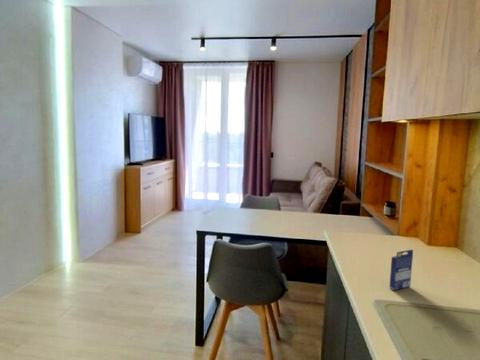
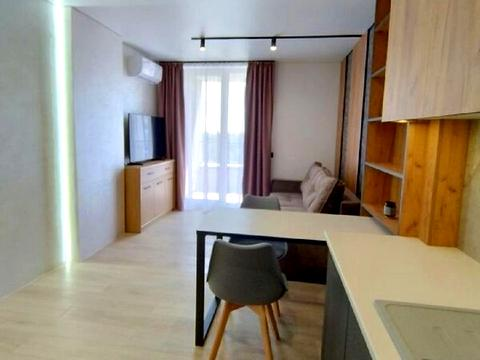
- small box (401, 268)
